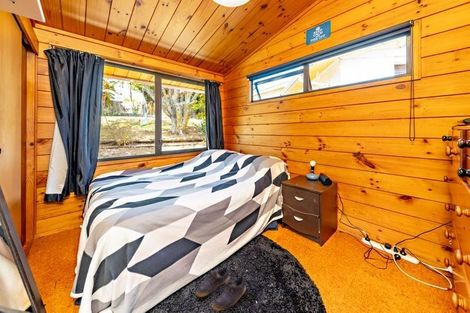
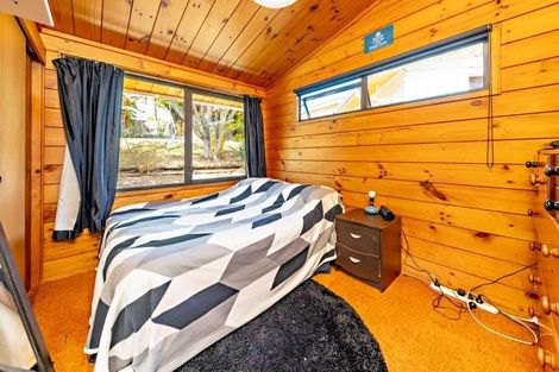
- shoe (221, 284)
